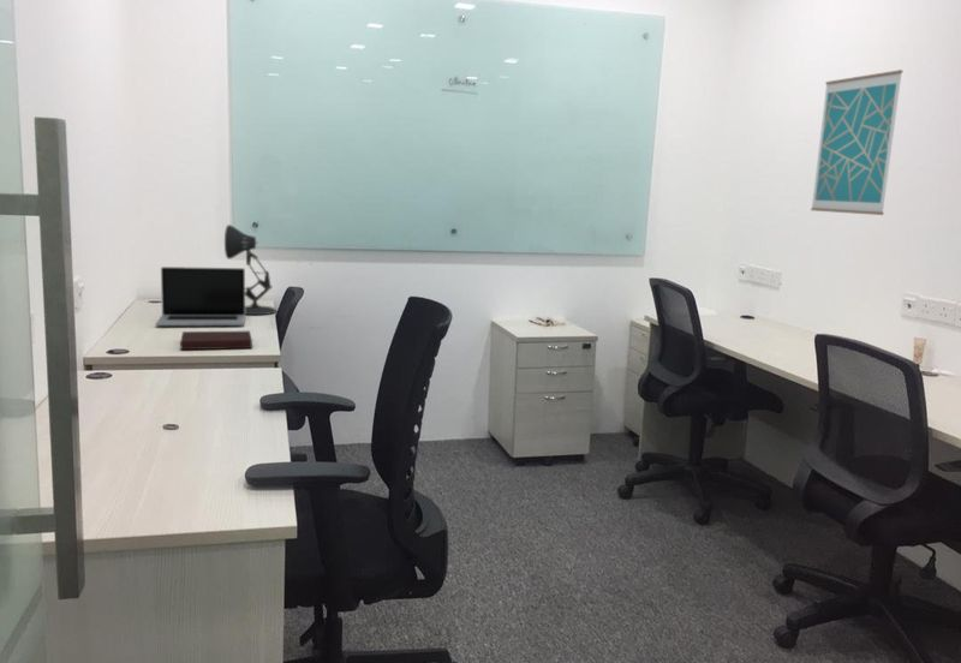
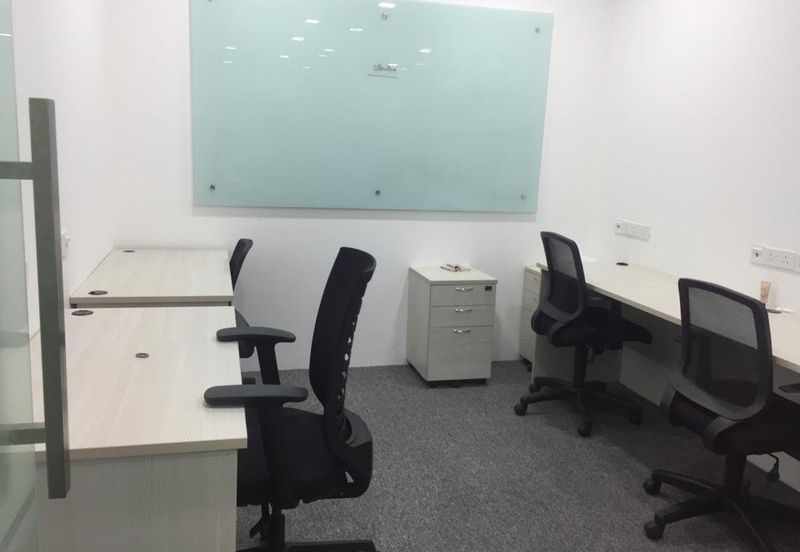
- laptop (202, 295)
- wall art (853, 145)
- desk lamp (252, 269)
- notebook (216, 340)
